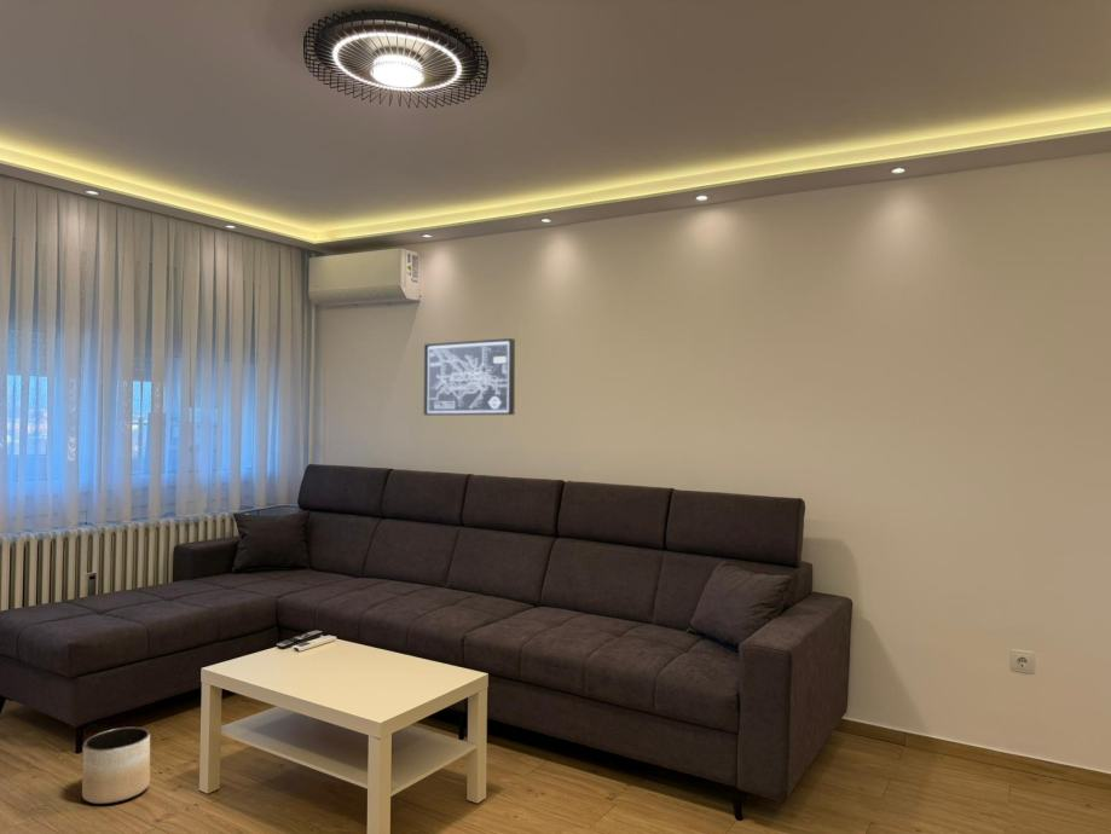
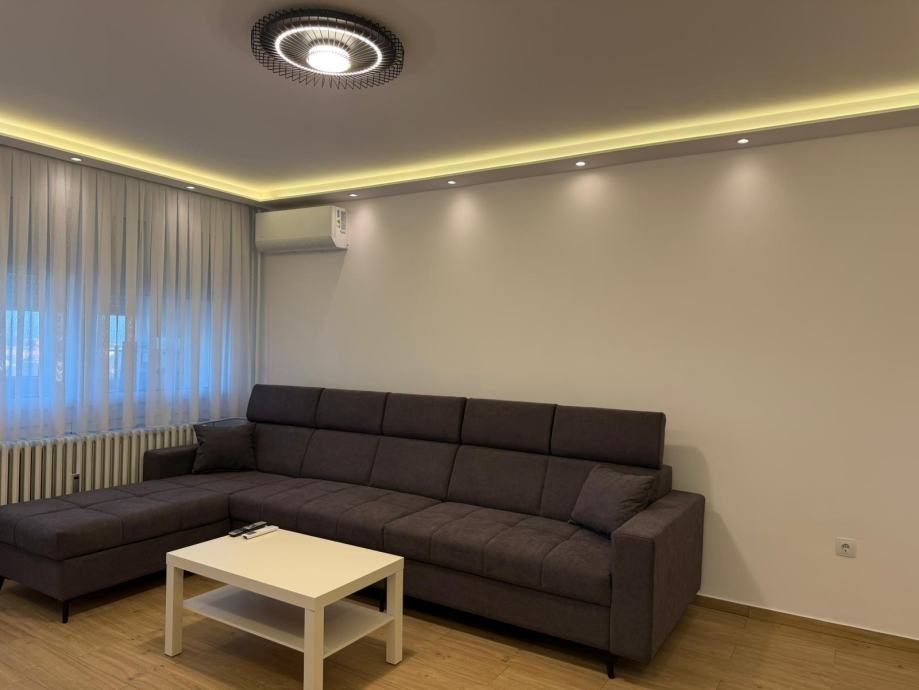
- planter (116, 764)
- wall art (468, 378)
